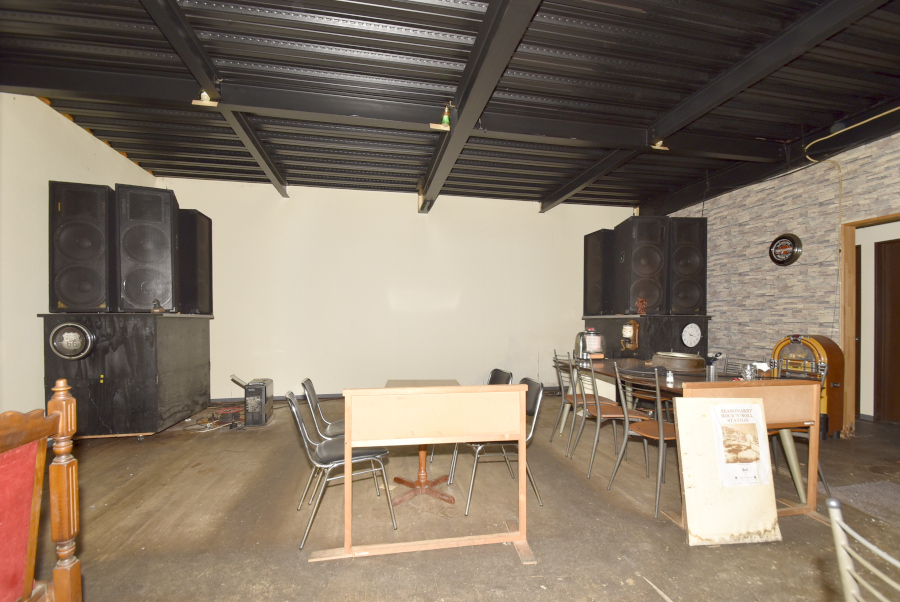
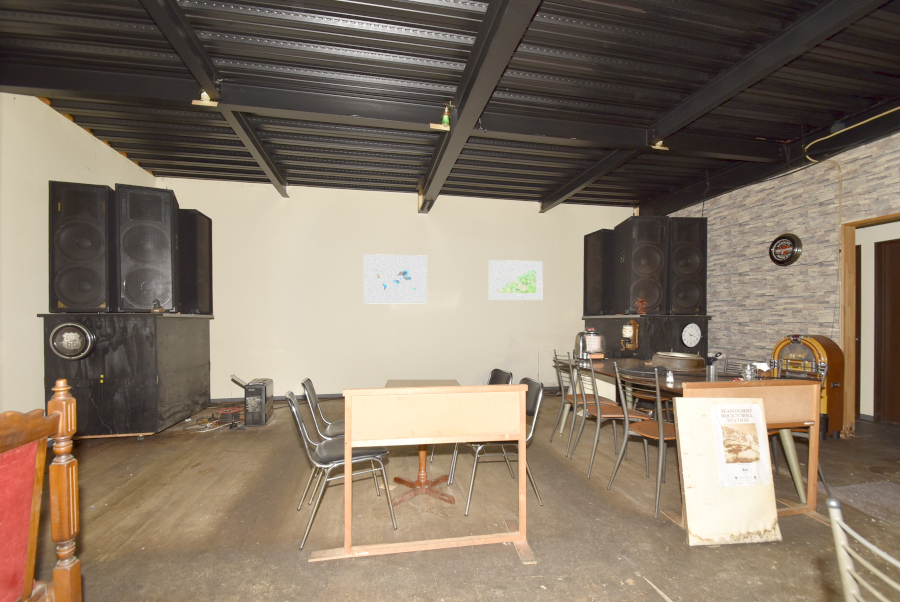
+ wall art (395, 279)
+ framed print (516, 280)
